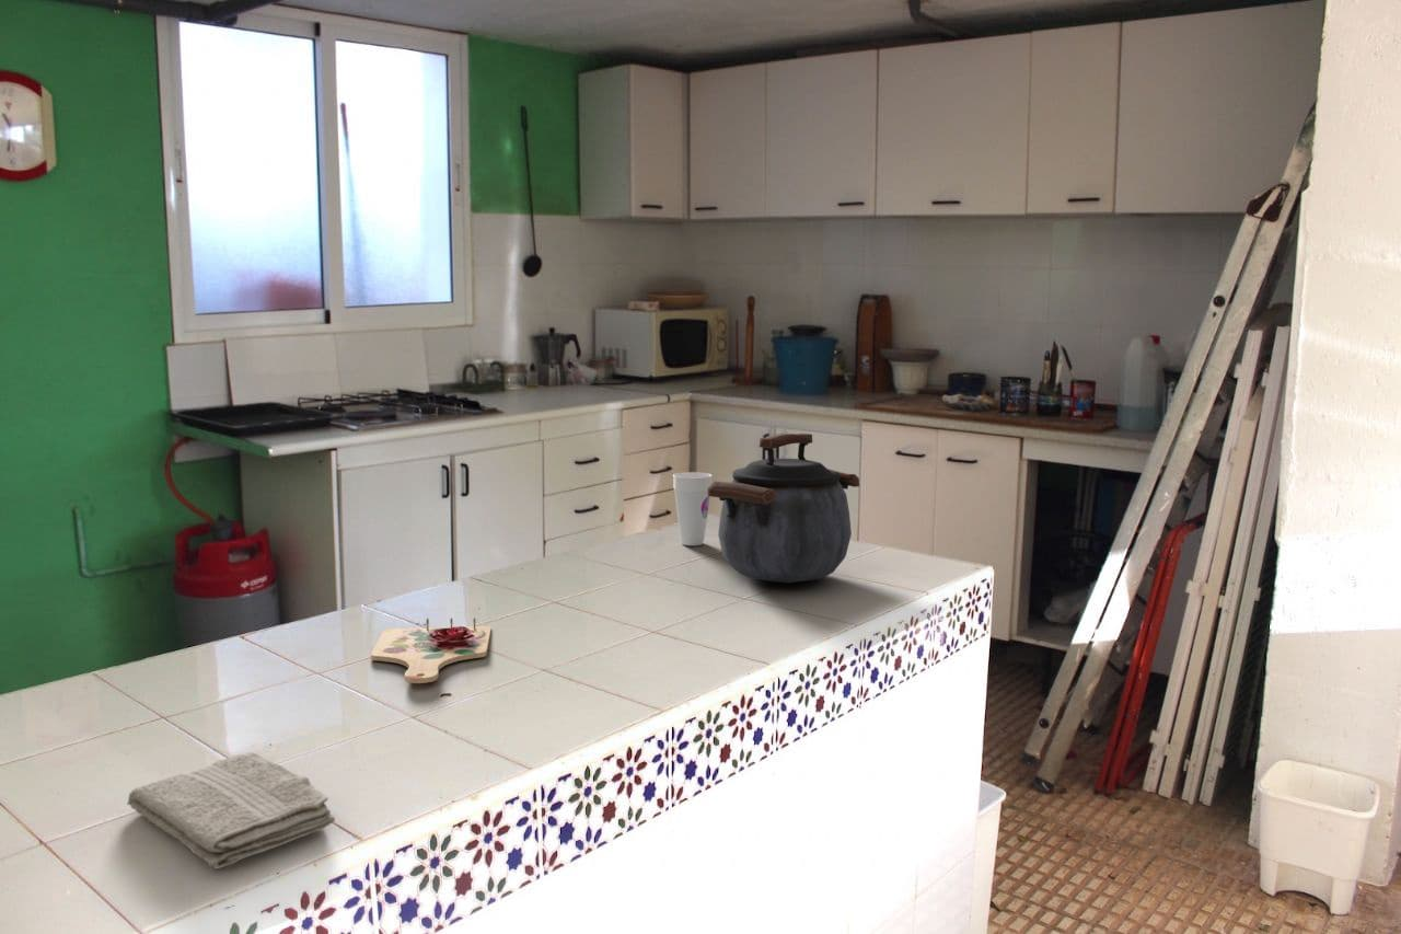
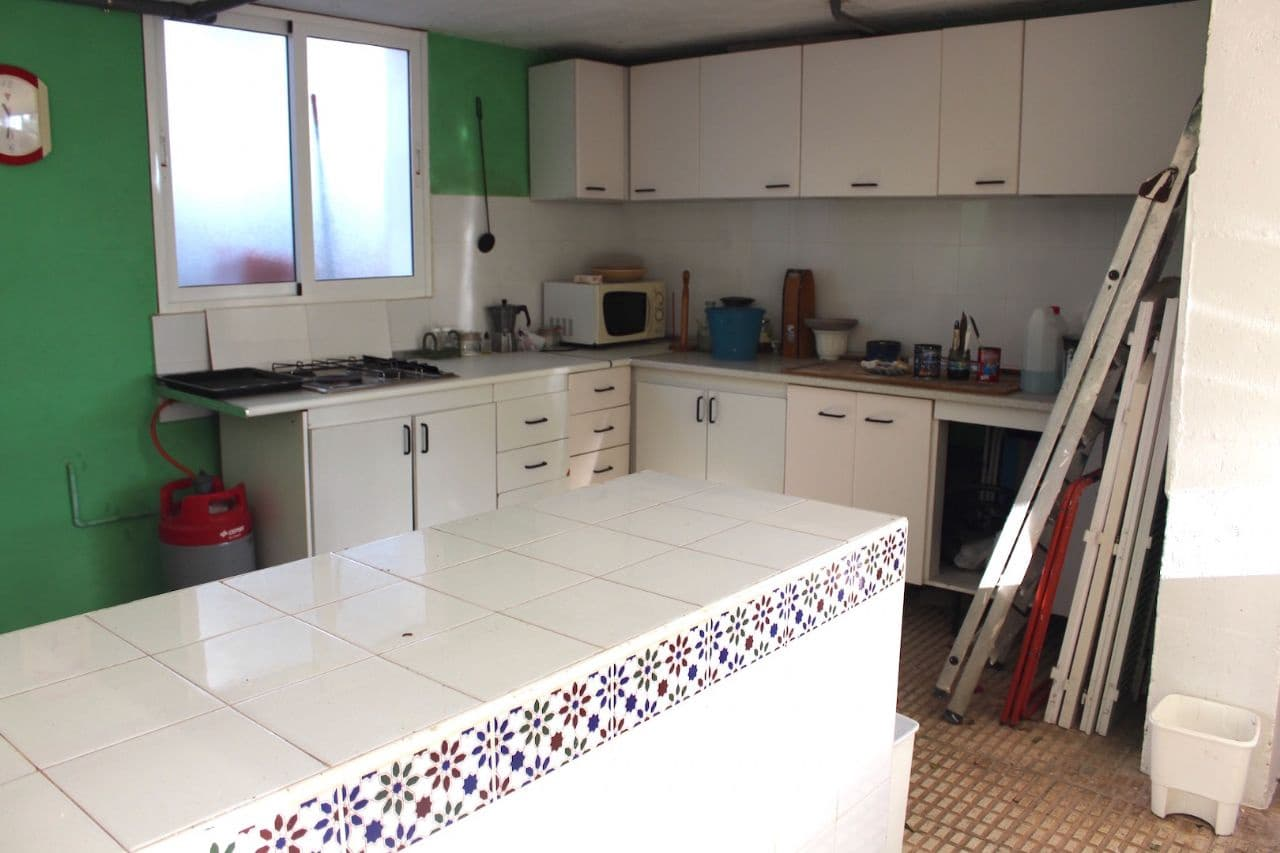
- cup (692, 509)
- washcloth (231, 803)
- kettle (785, 507)
- cutting board (429, 646)
